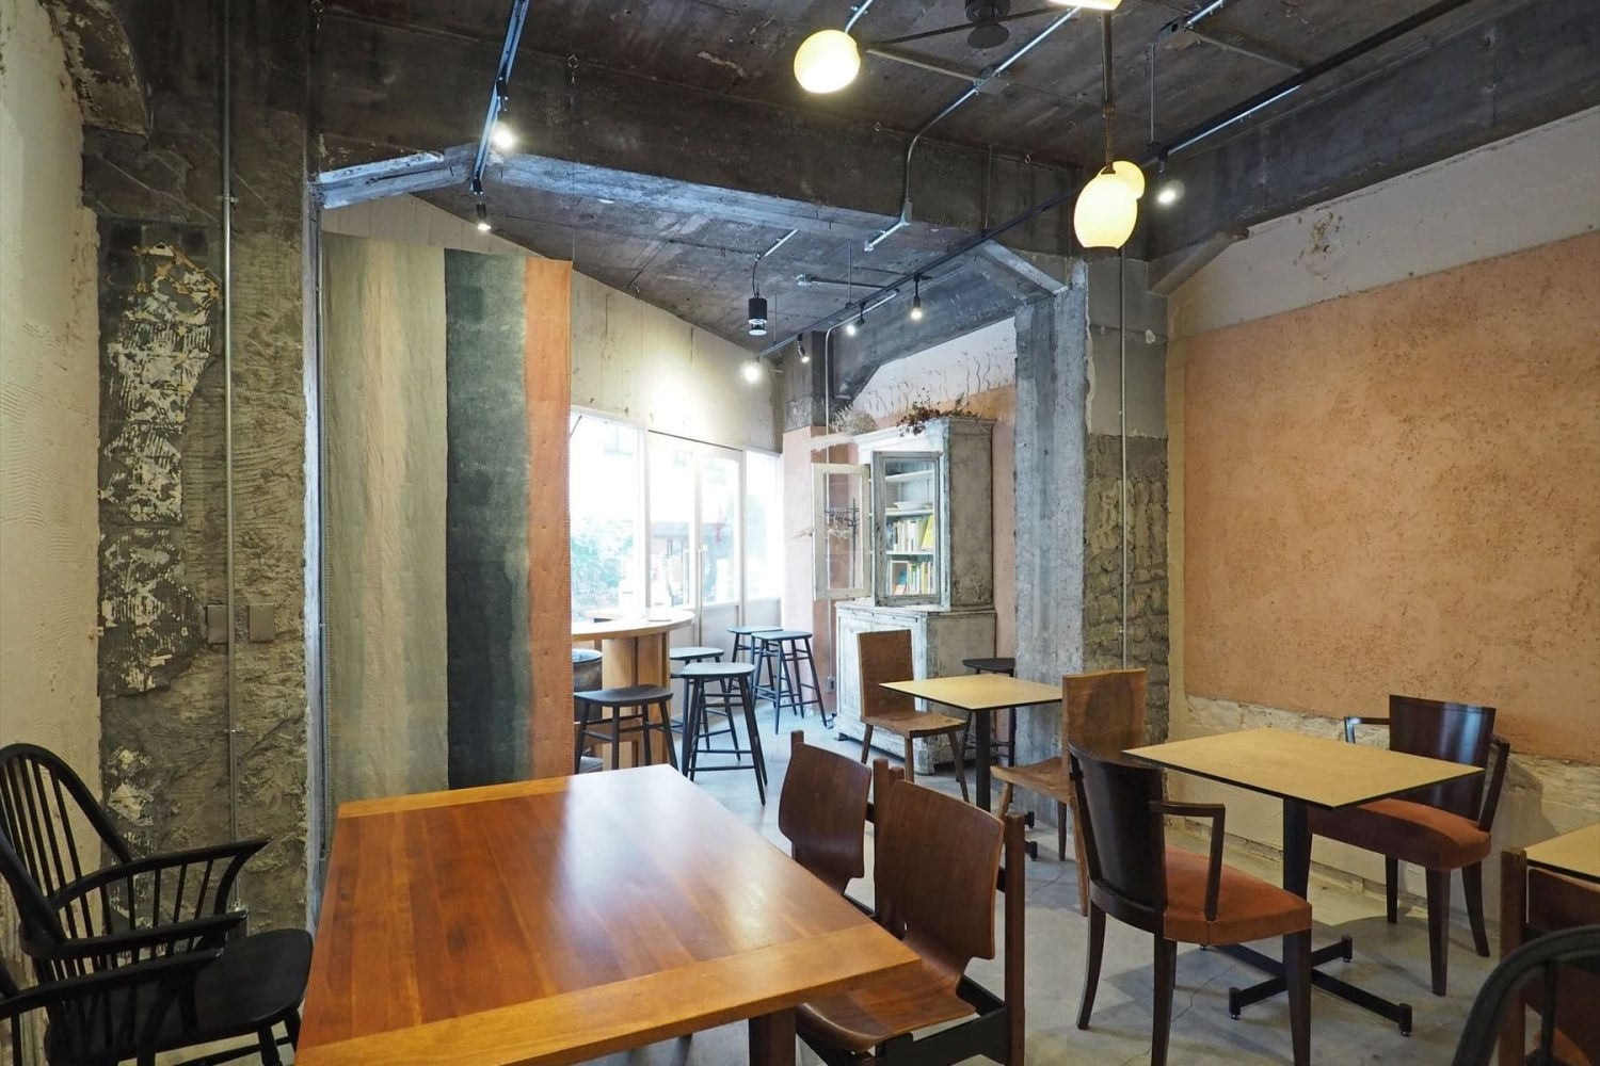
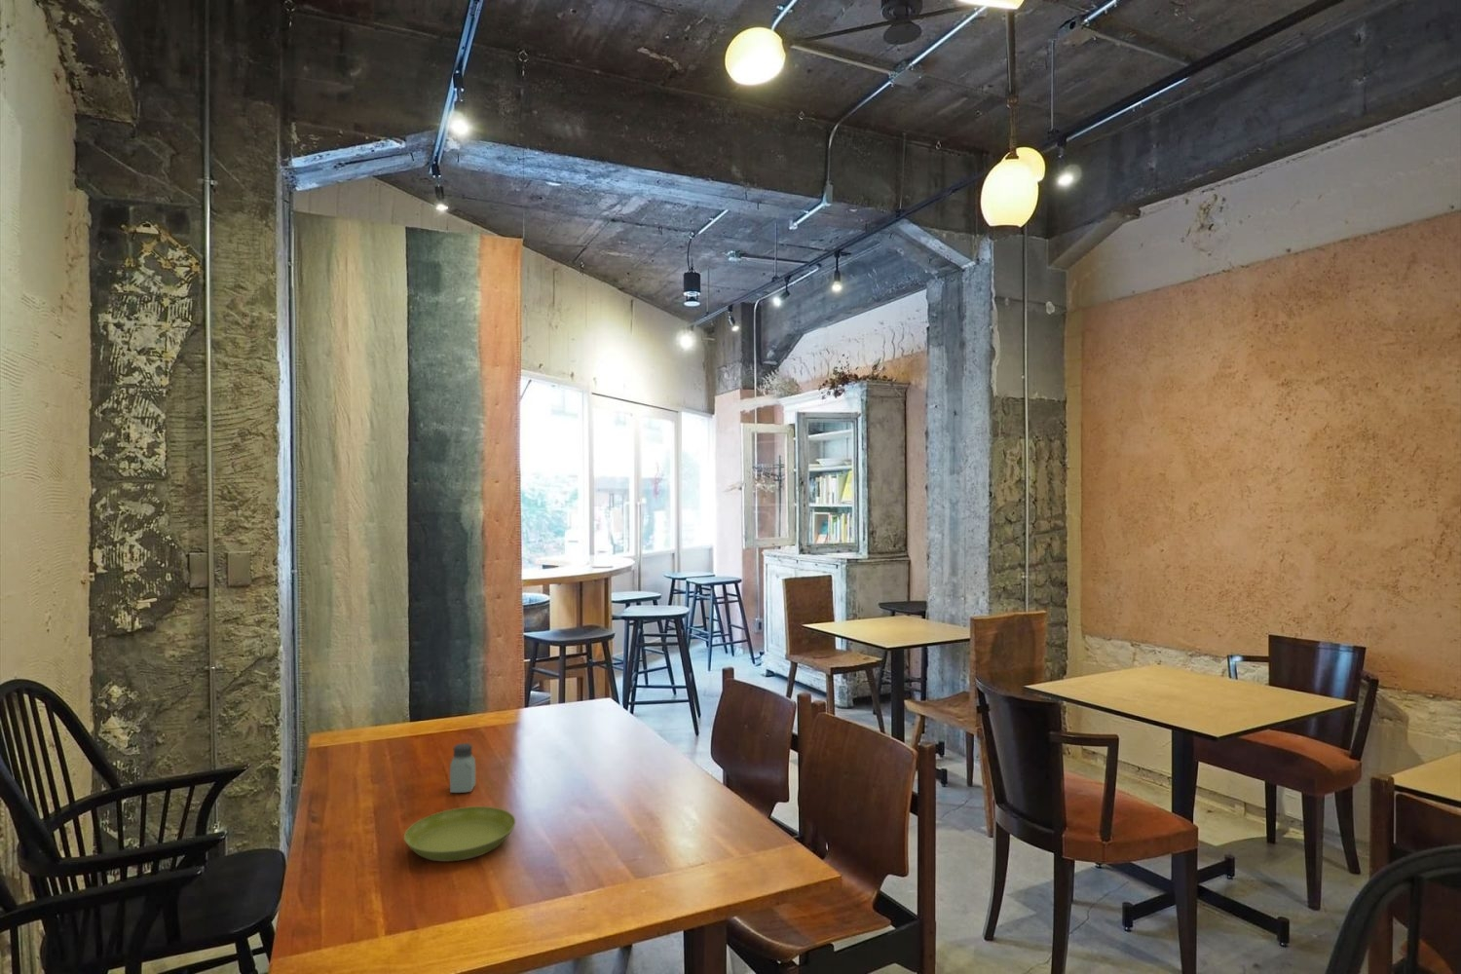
+ saltshaker (463, 766)
+ saucer (461, 835)
